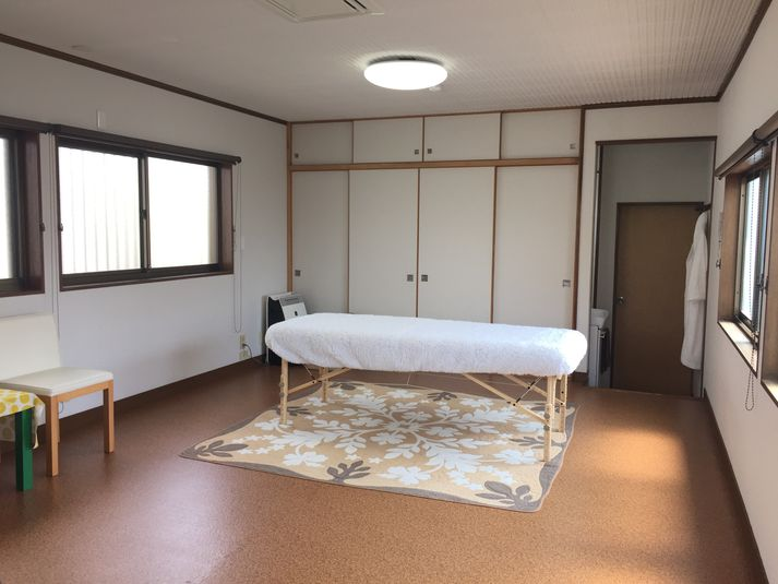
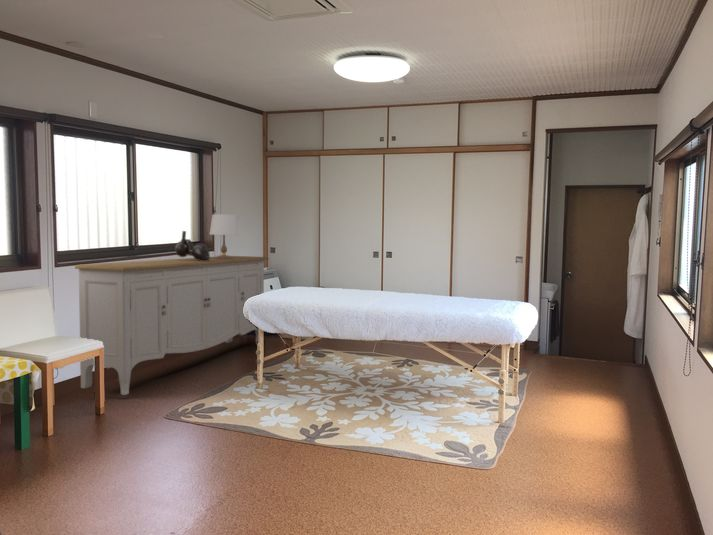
+ decorative vase (192, 247)
+ sideboard (186, 312)
+ table lamp (224, 236)
